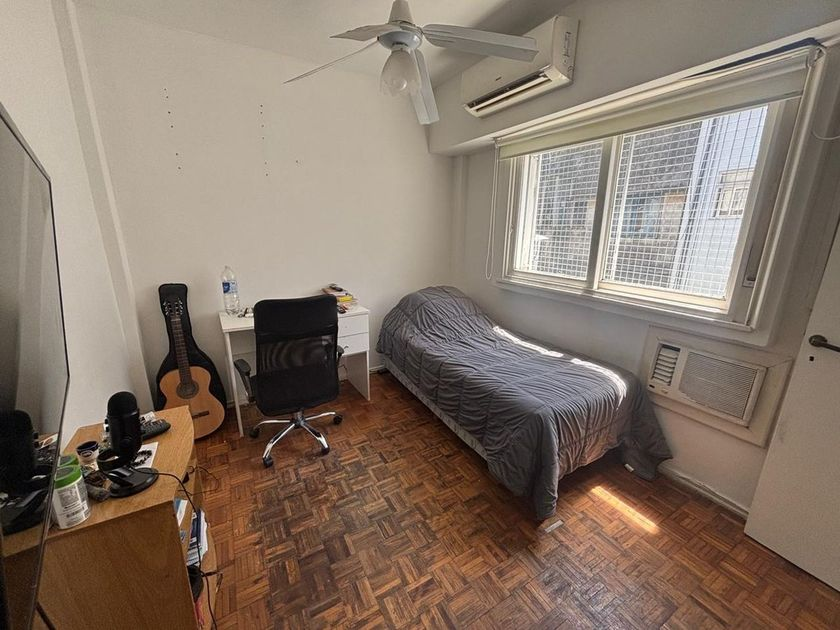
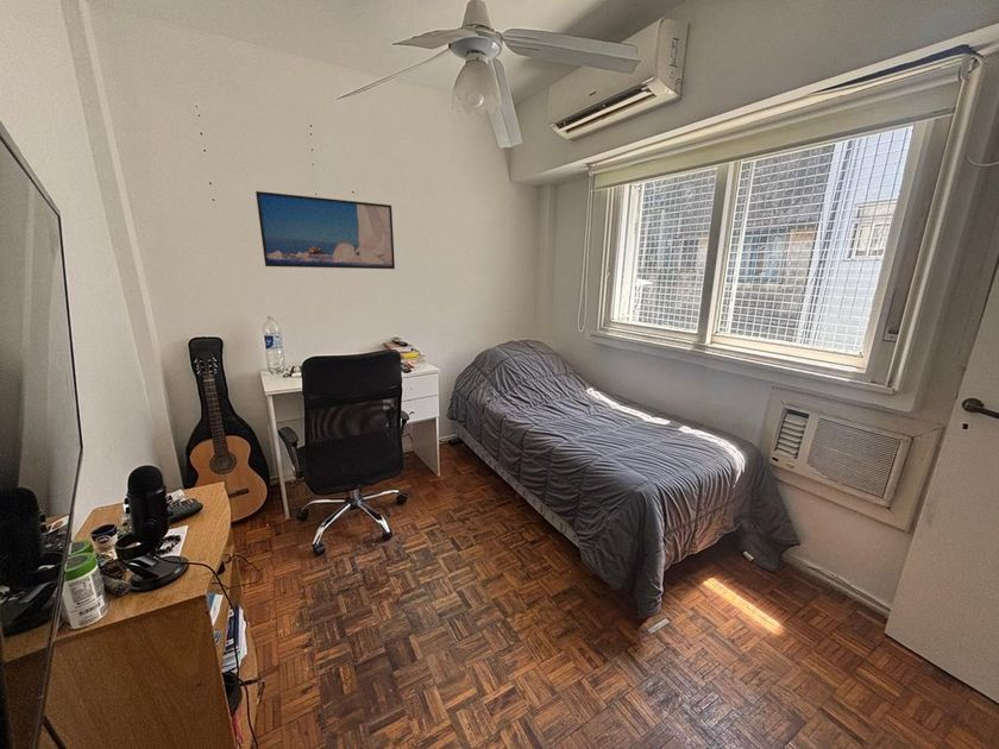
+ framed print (332, 233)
